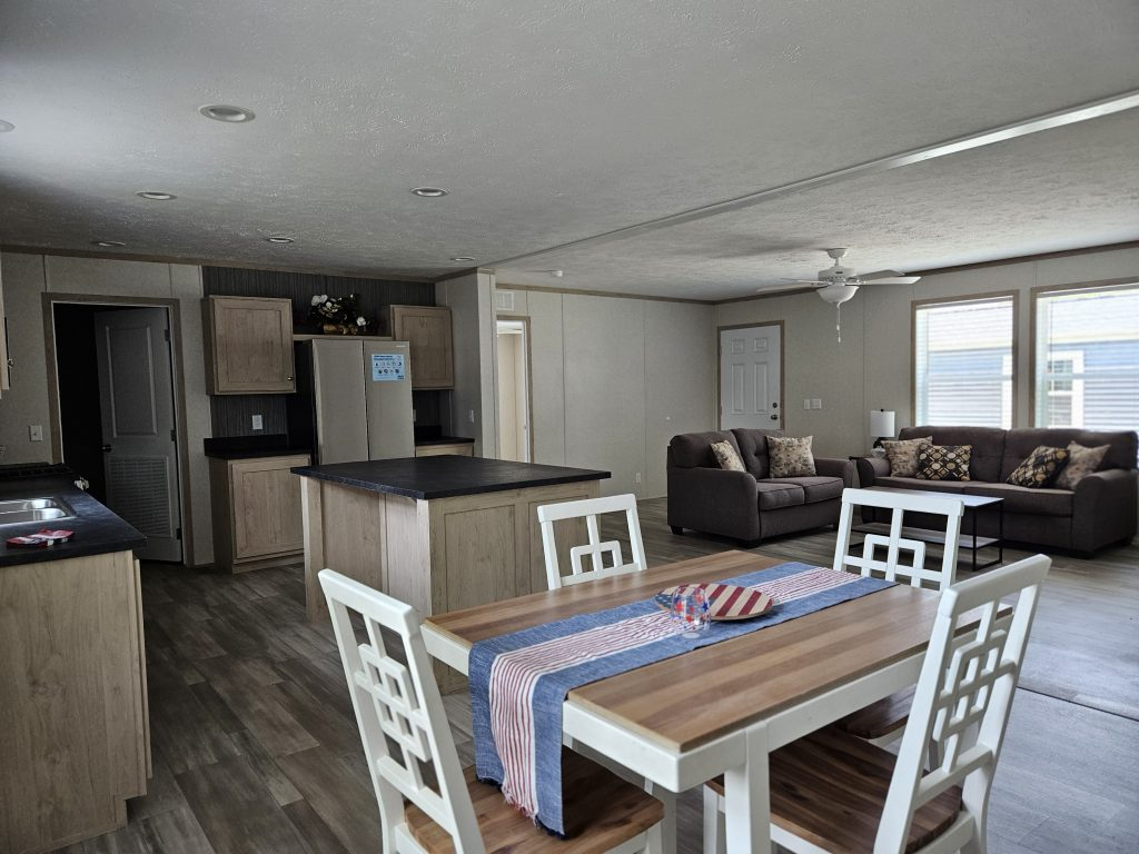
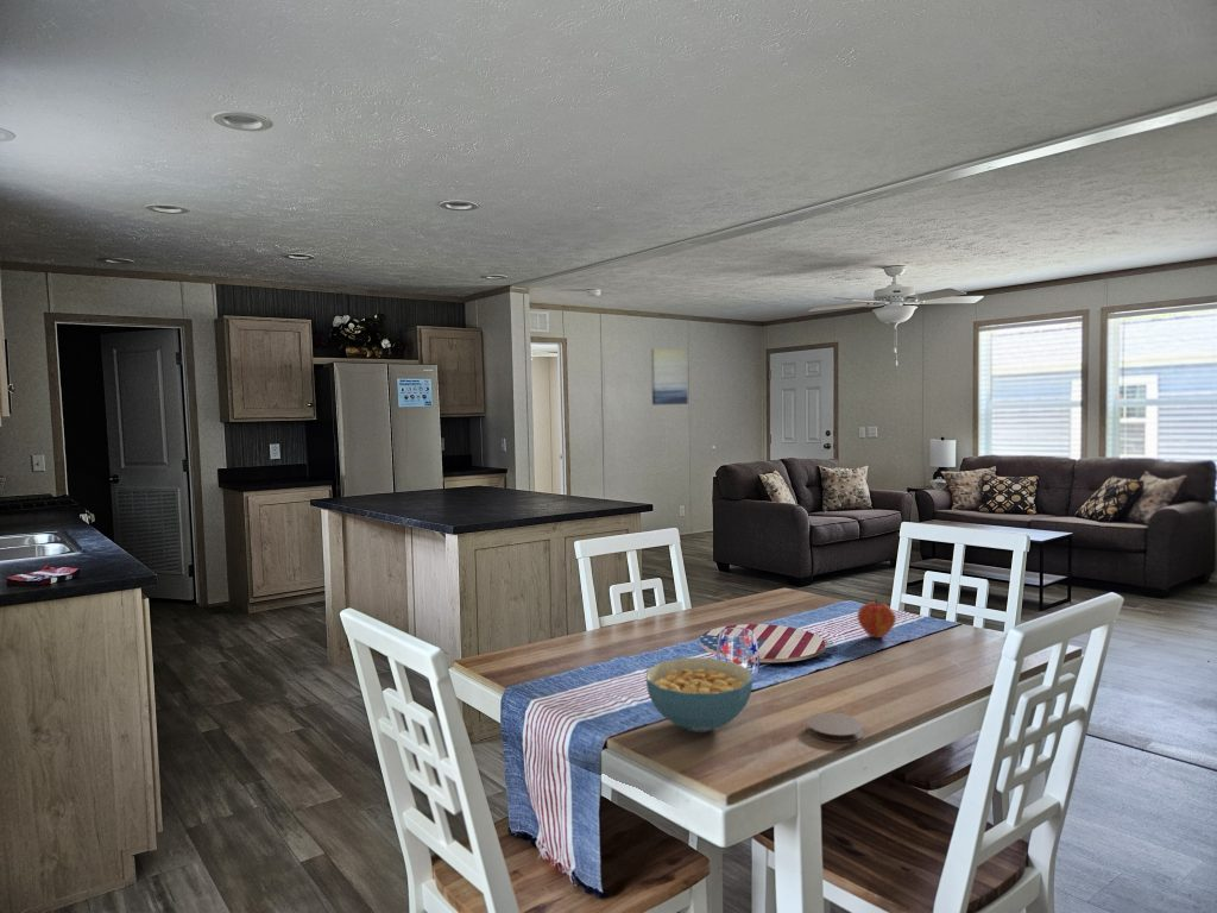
+ wall art (669, 377)
+ coaster (834, 726)
+ cereal bowl (699, 700)
+ fruit (876, 617)
